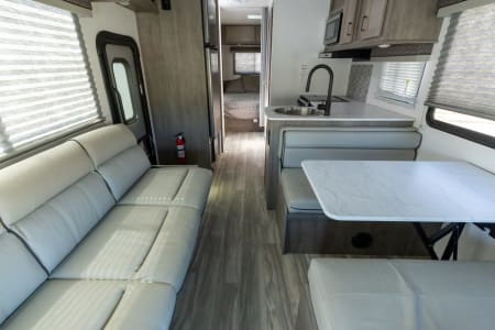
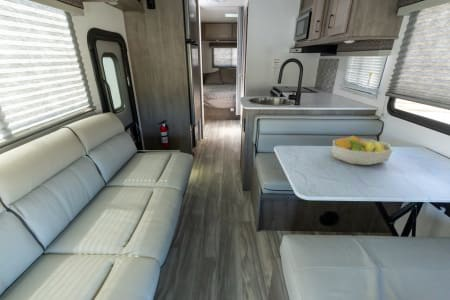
+ fruit bowl (360, 148)
